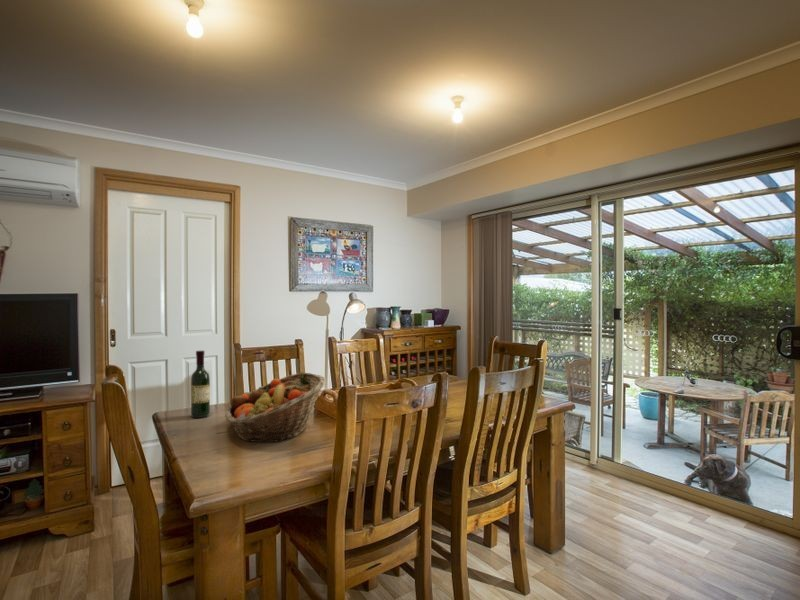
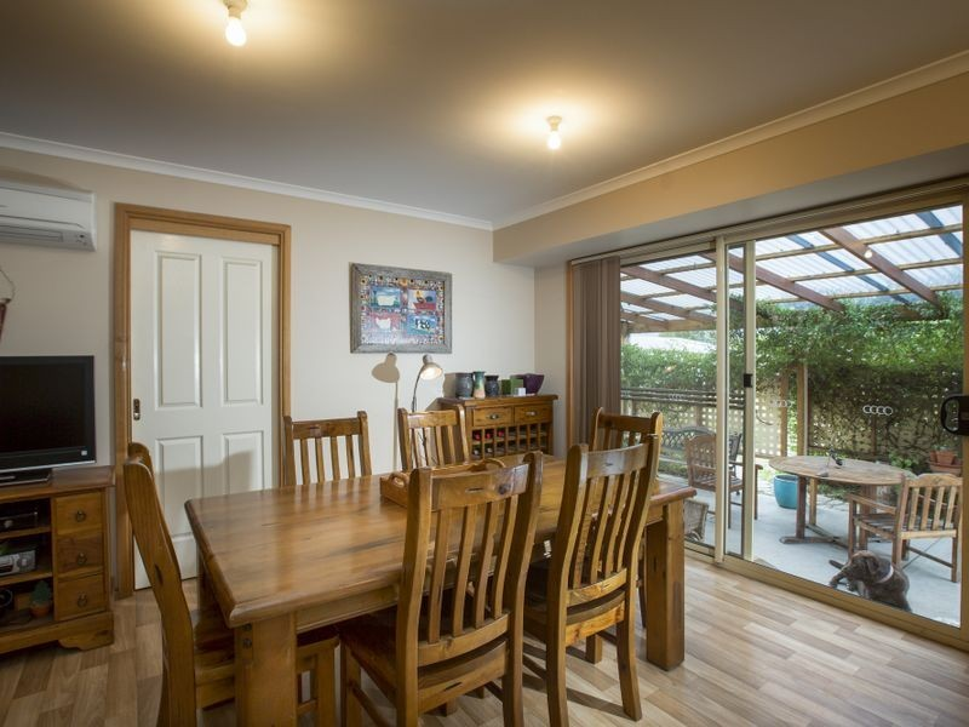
- fruit basket (276, 404)
- wine bottle (200, 383)
